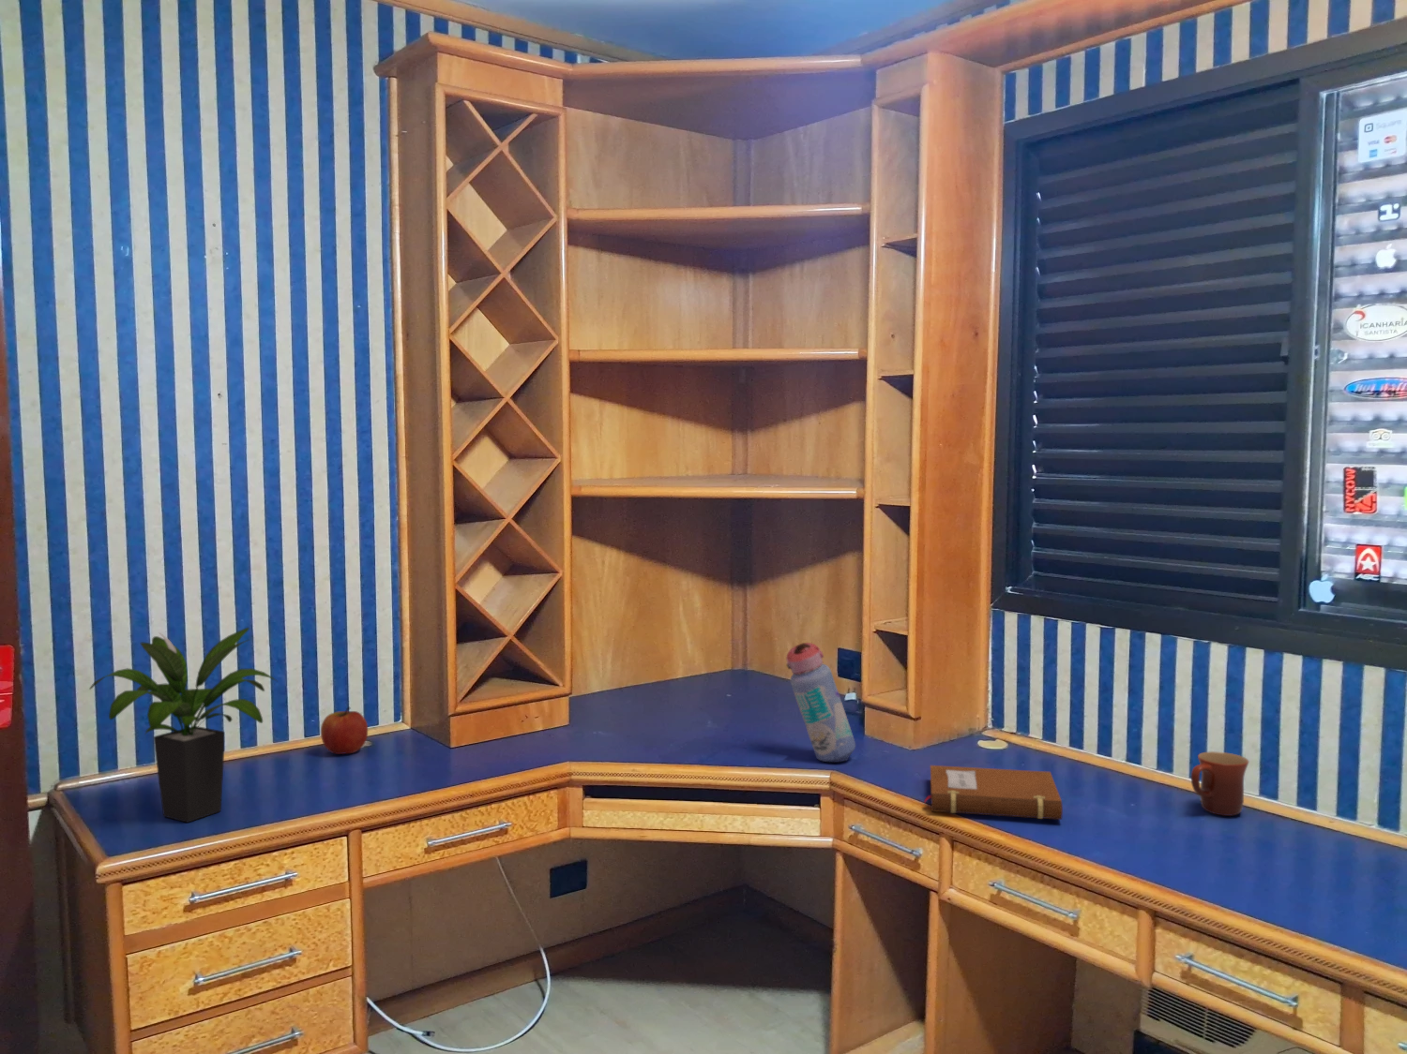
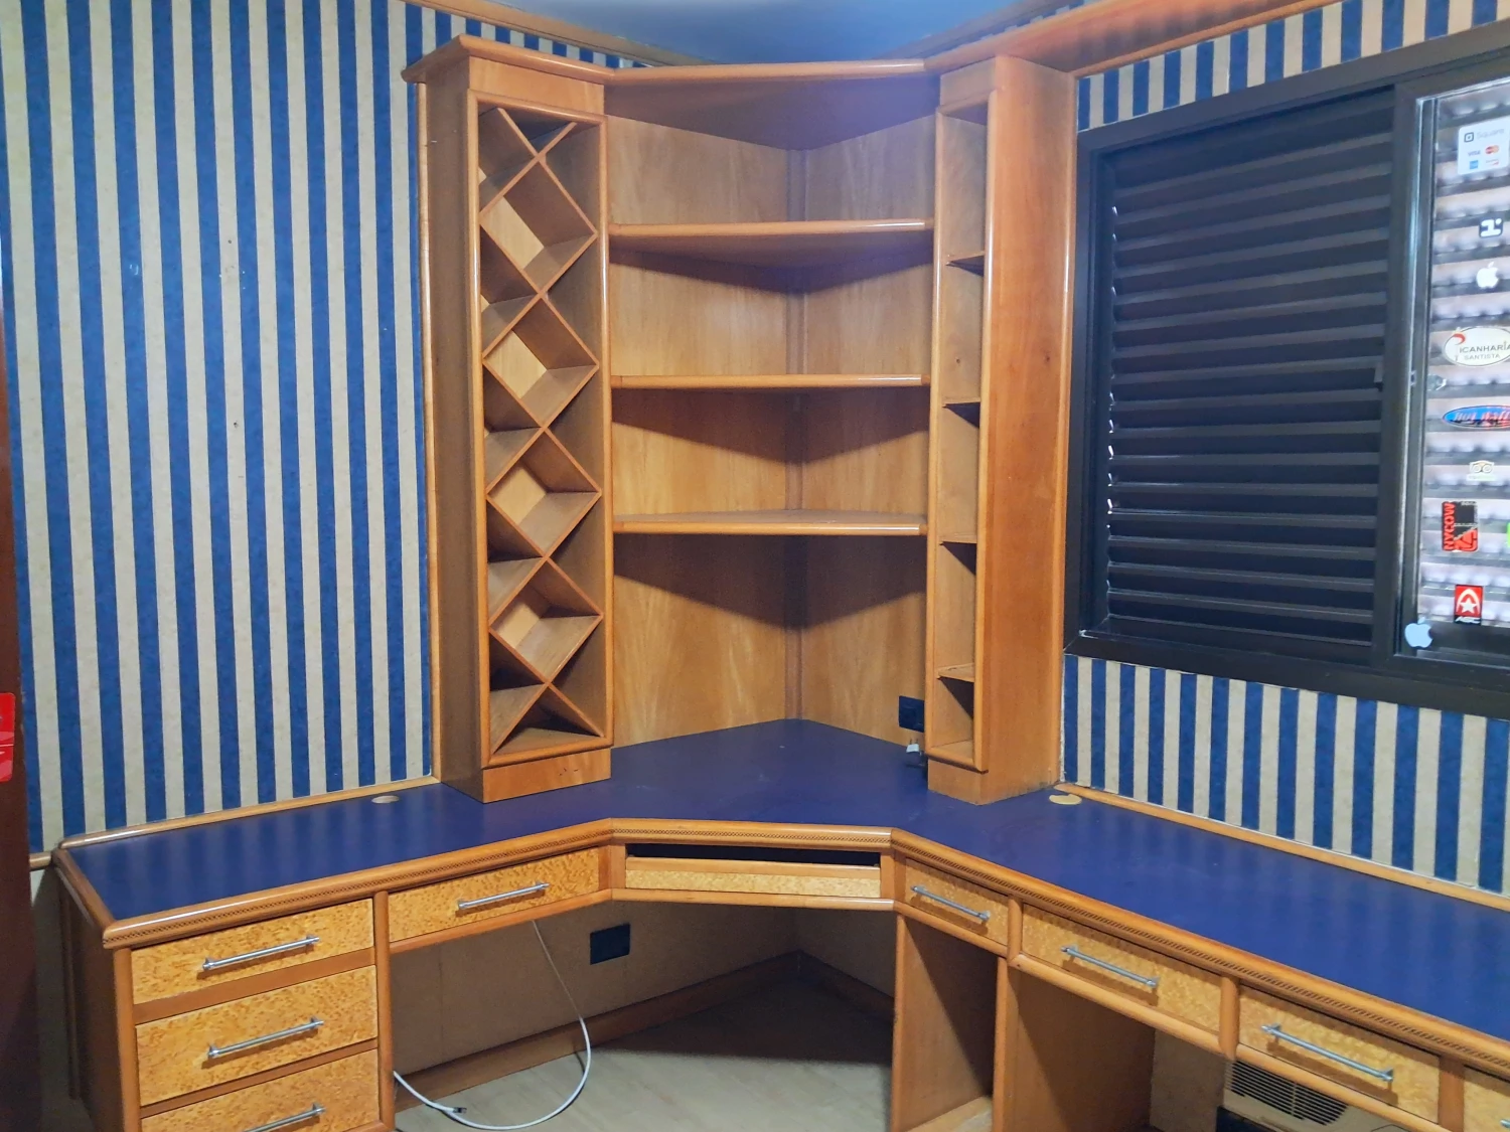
- potted plant (186, 721)
- notebook (988, 790)
- water bottle (820, 701)
- apple (343, 728)
- mug (1215, 785)
